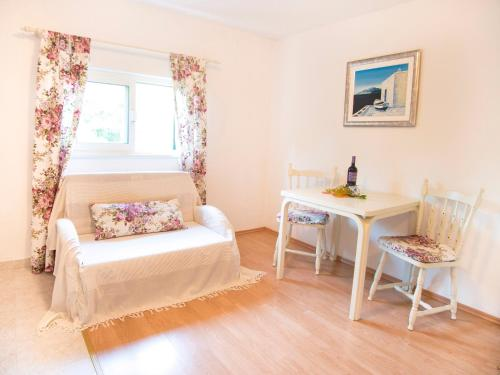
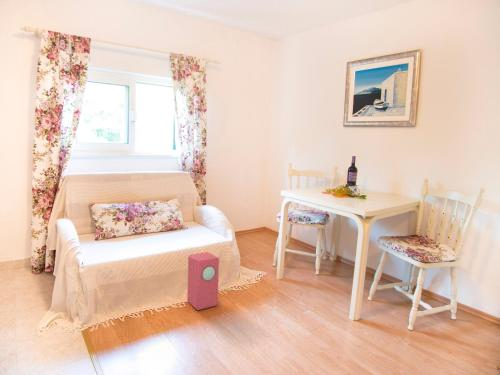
+ speaker (203, 280)
